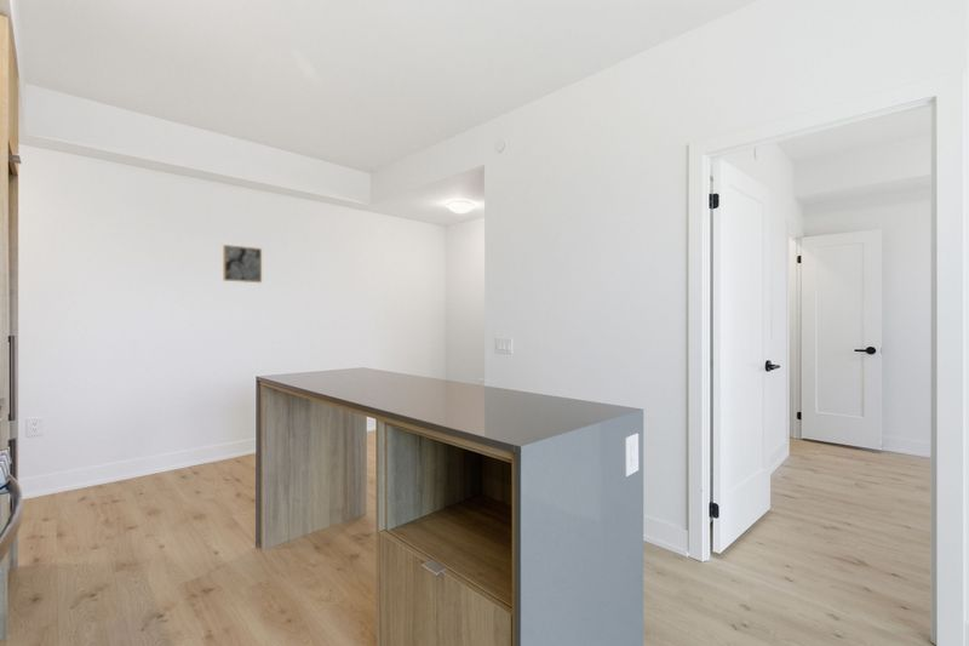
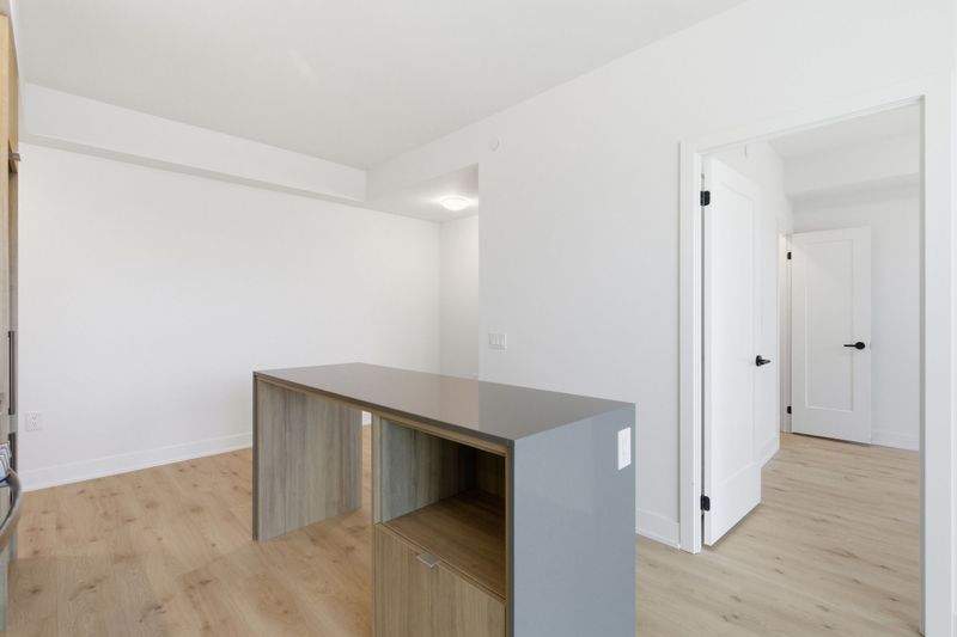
- wall art (242, 264)
